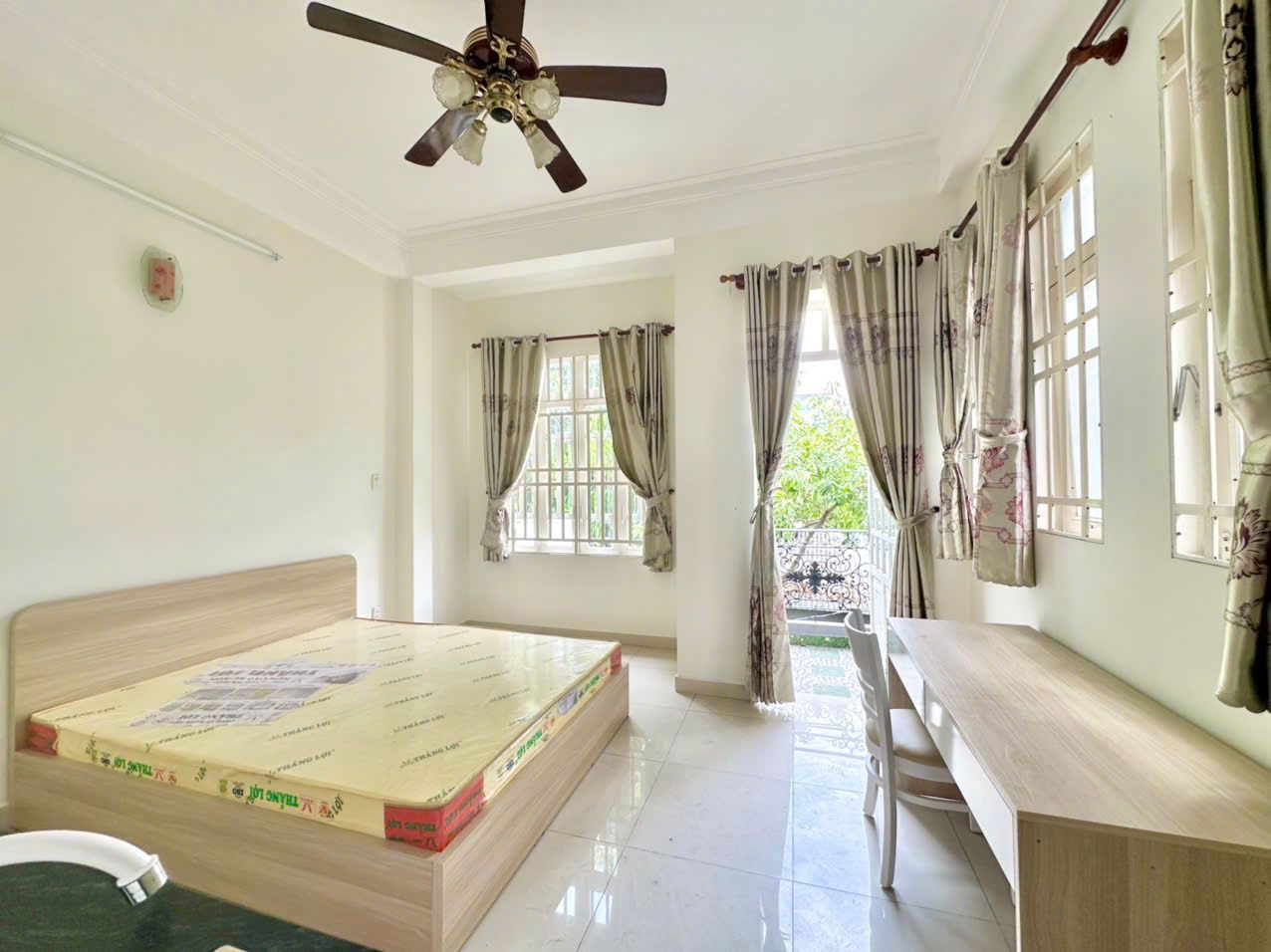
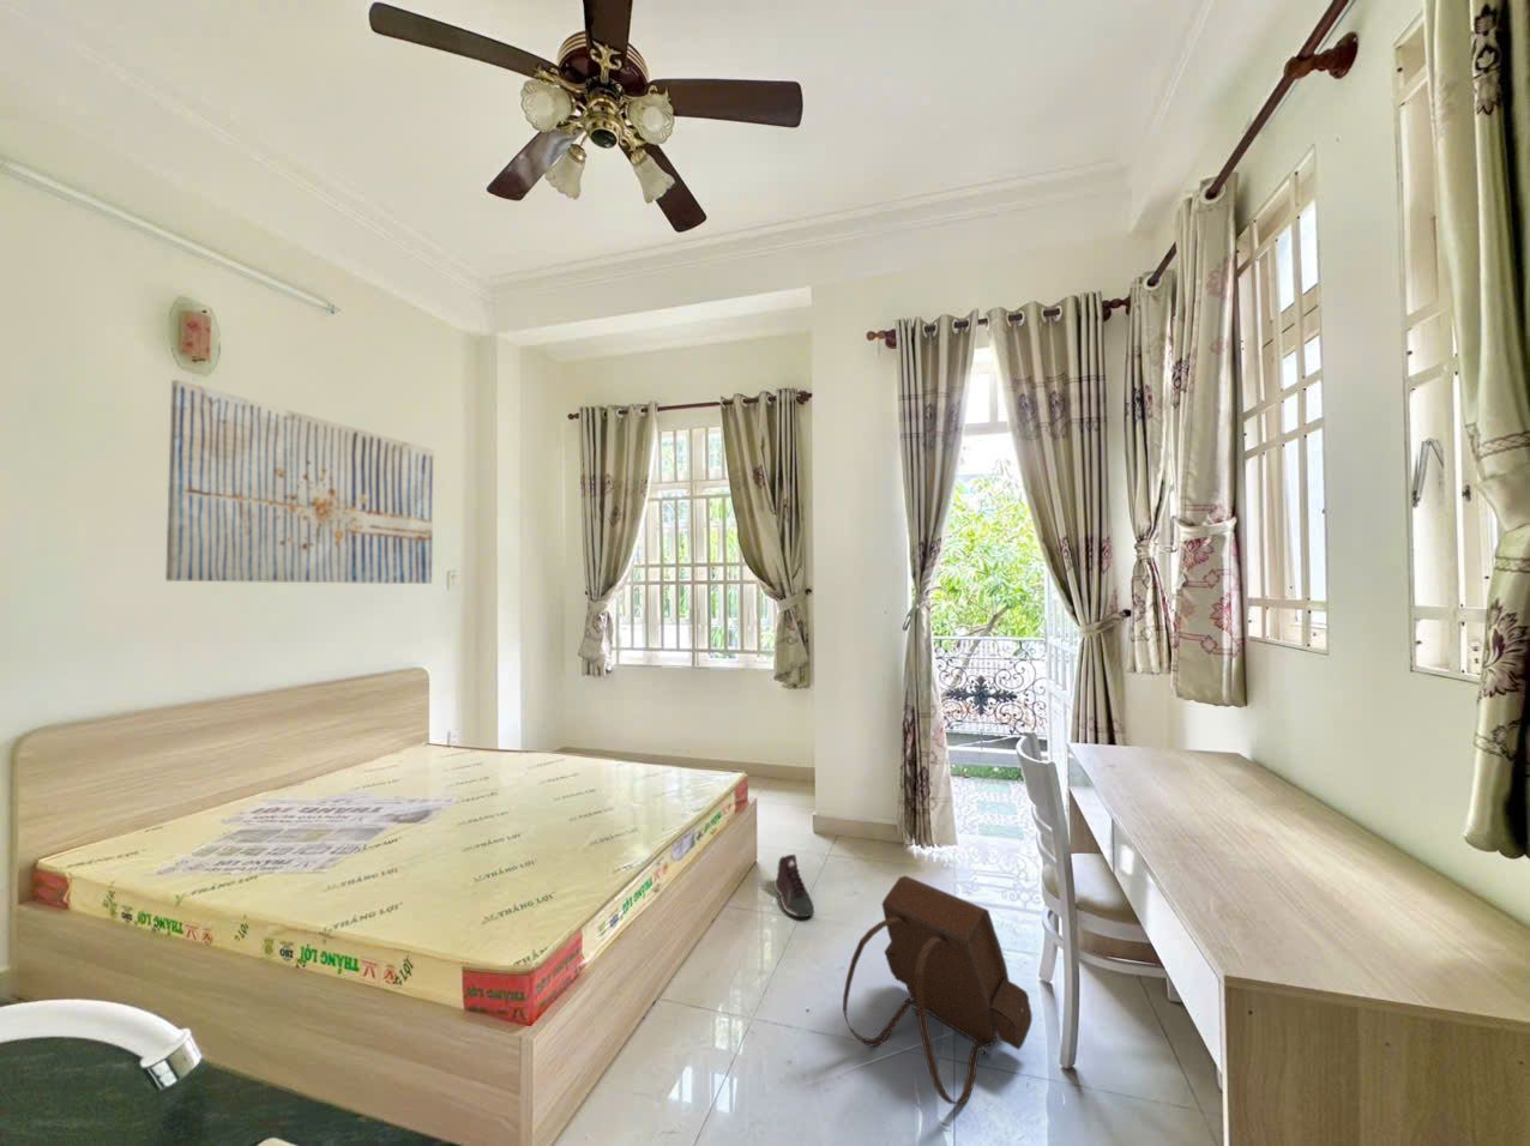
+ sneaker (791, 880)
+ wall art (326, 501)
+ backpack (932, 977)
